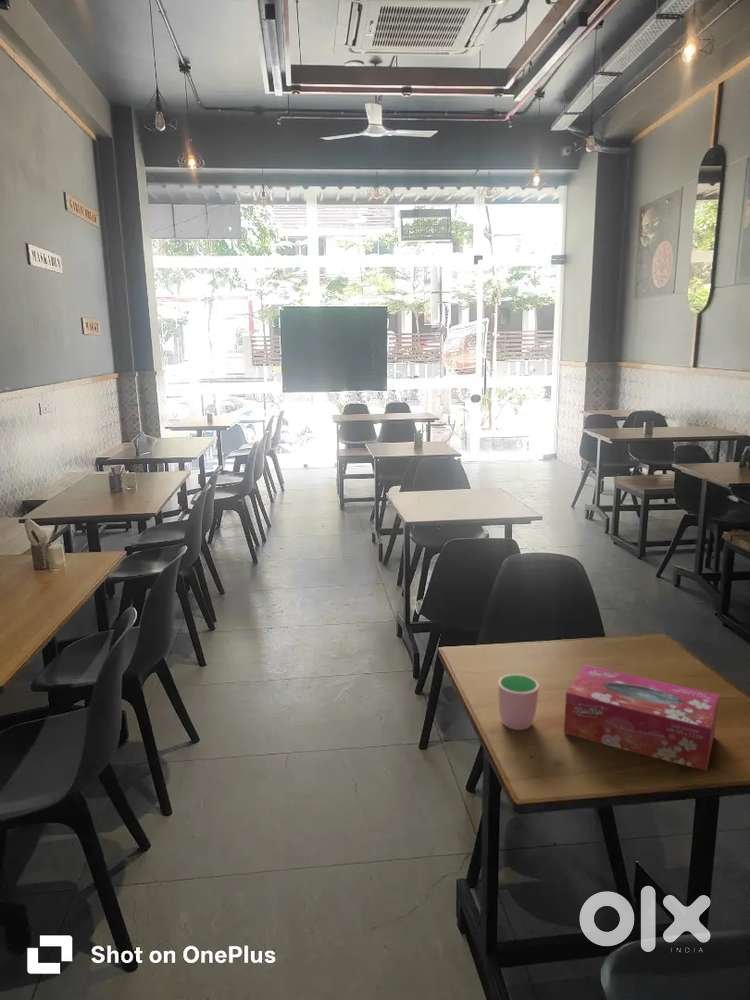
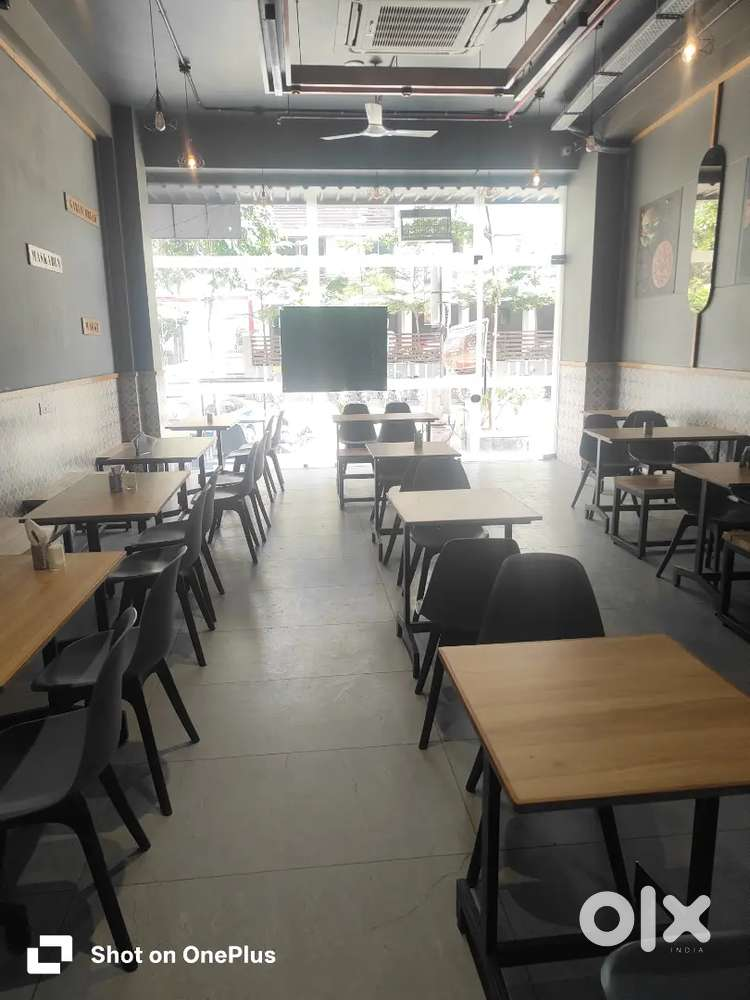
- tissue box (640, 714)
- cup (518, 699)
